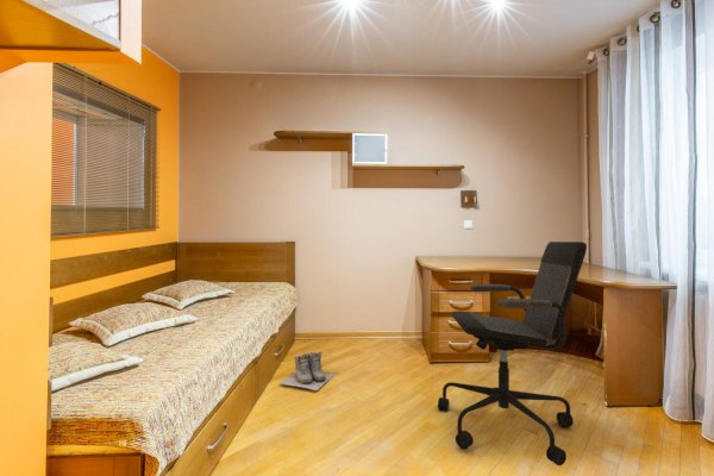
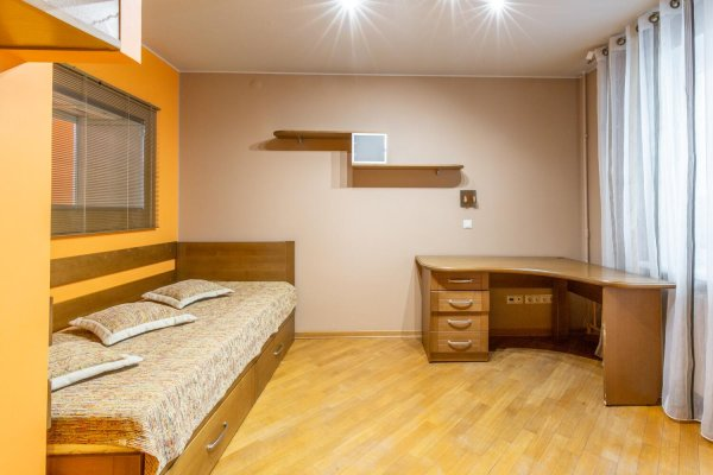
- office chair (506, 333)
- boots (308, 365)
